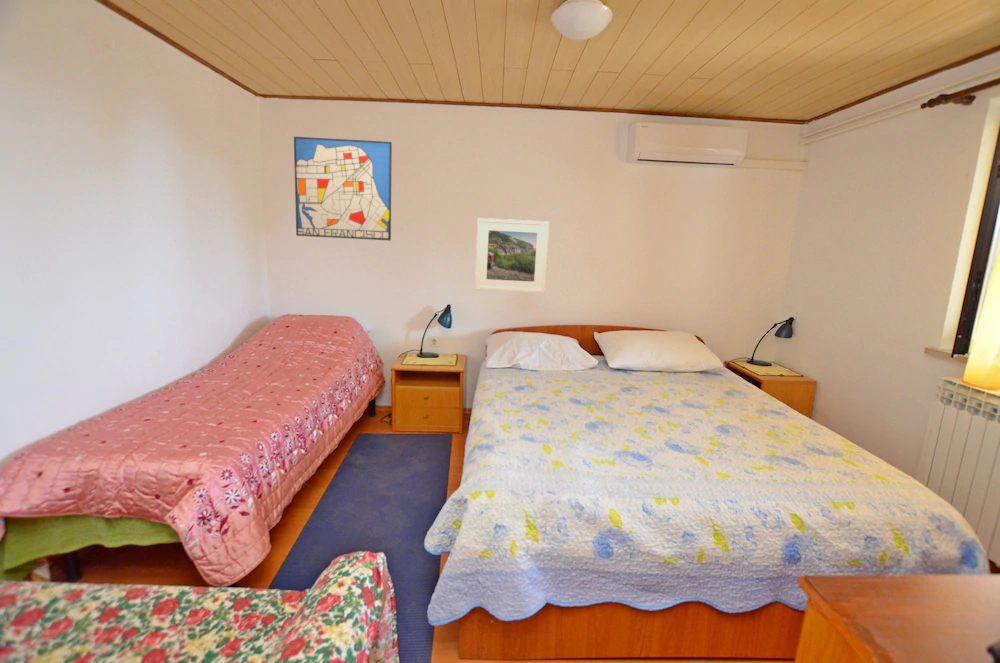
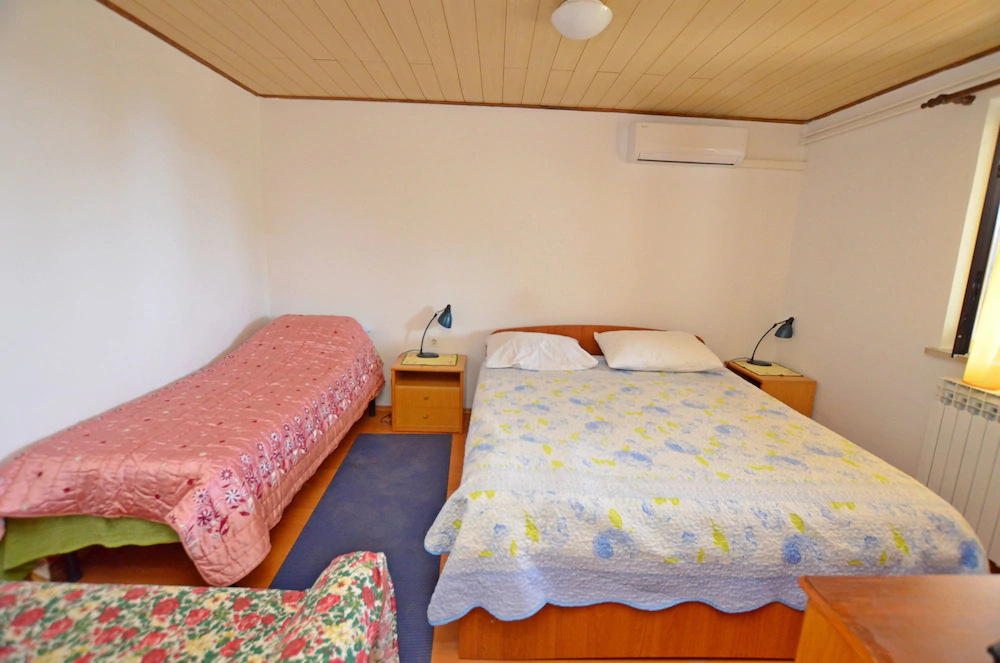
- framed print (511, 256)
- wall art (343, 189)
